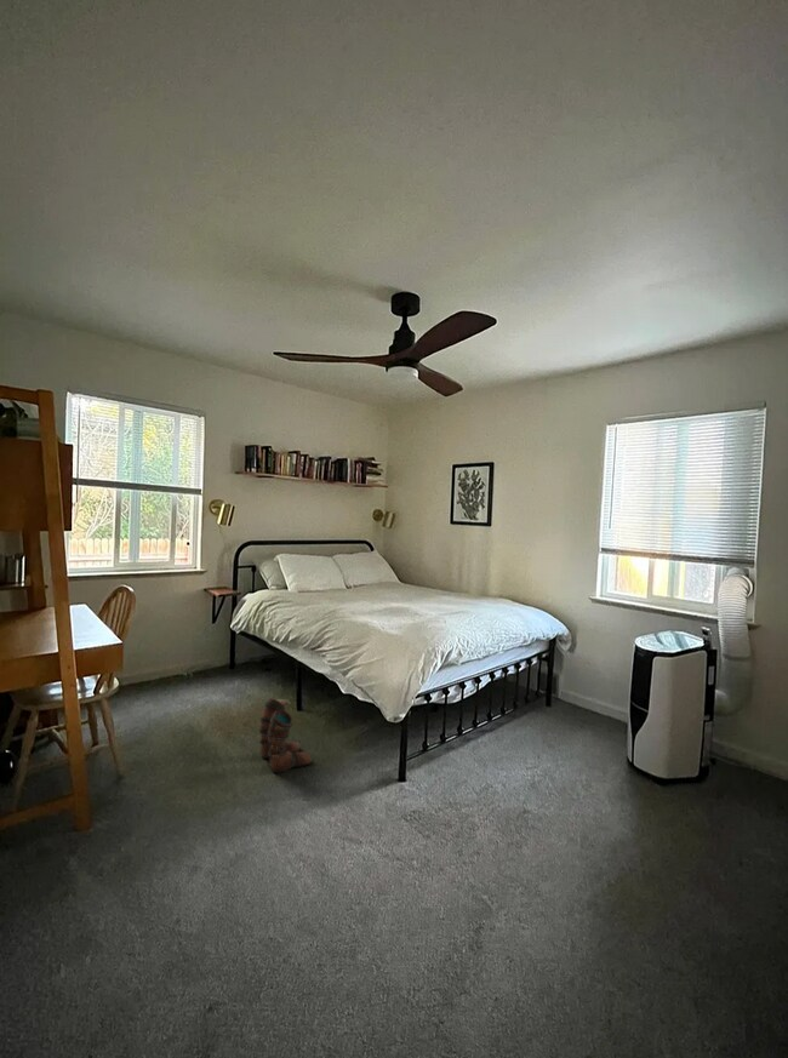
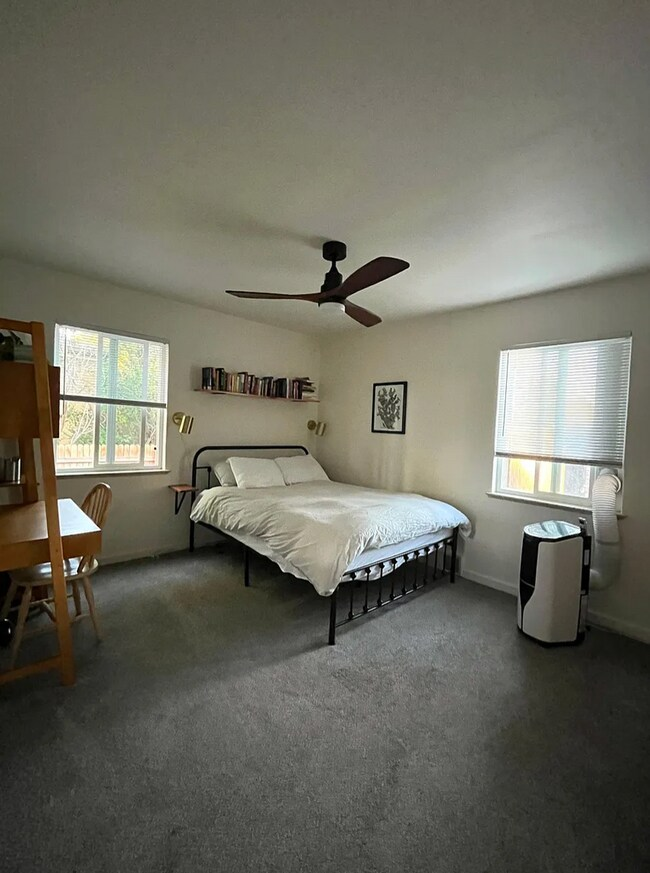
- boots (282, 728)
